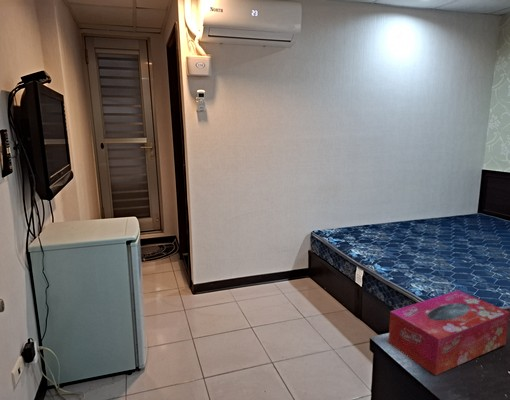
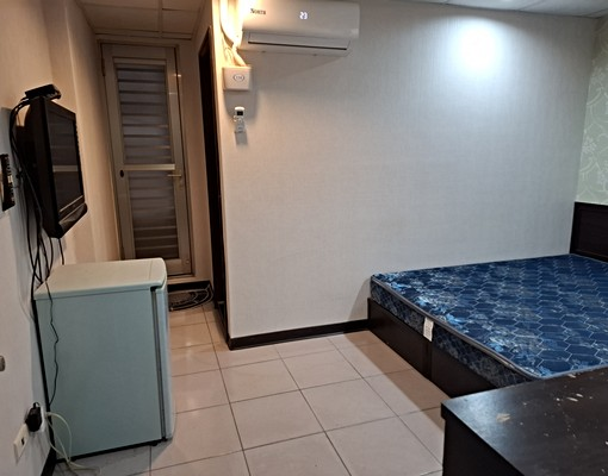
- tissue box (448, 327)
